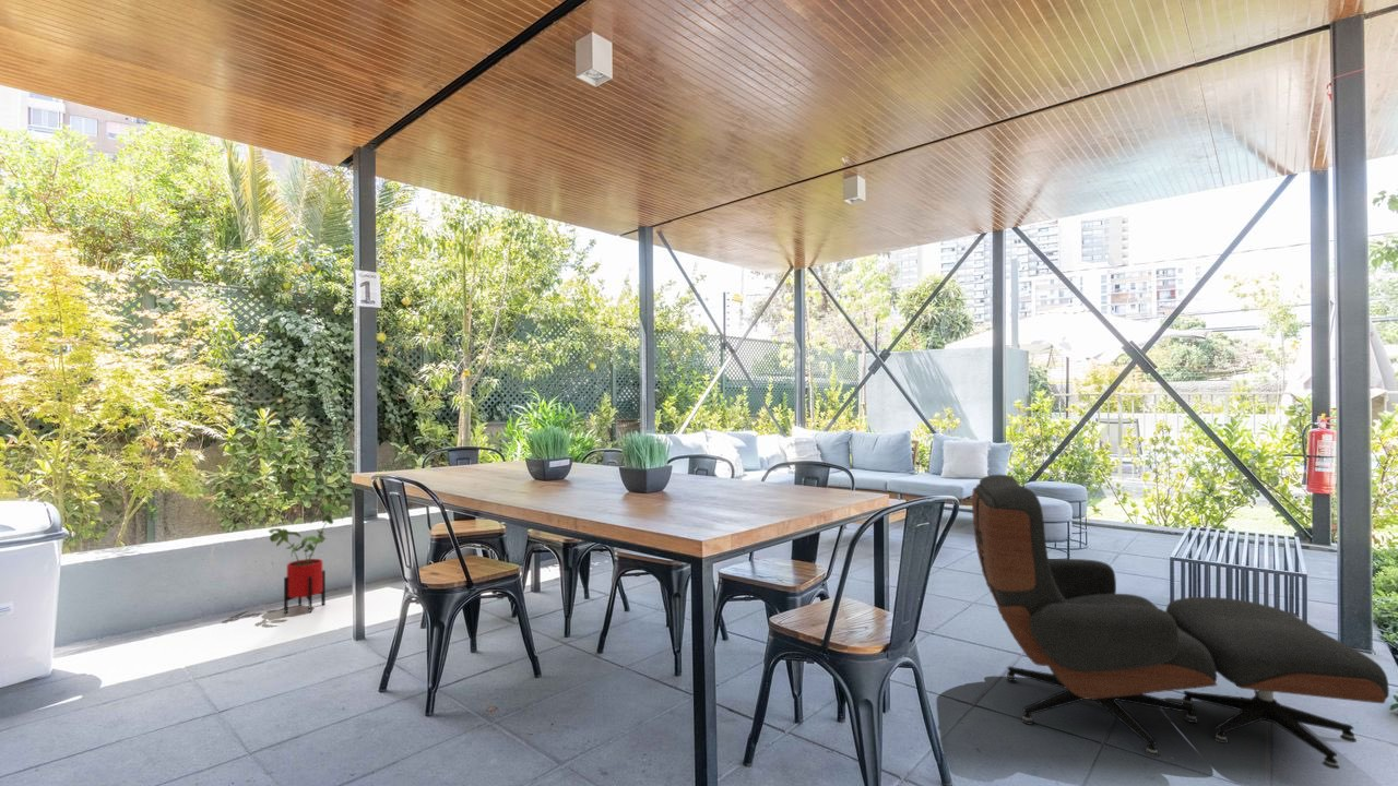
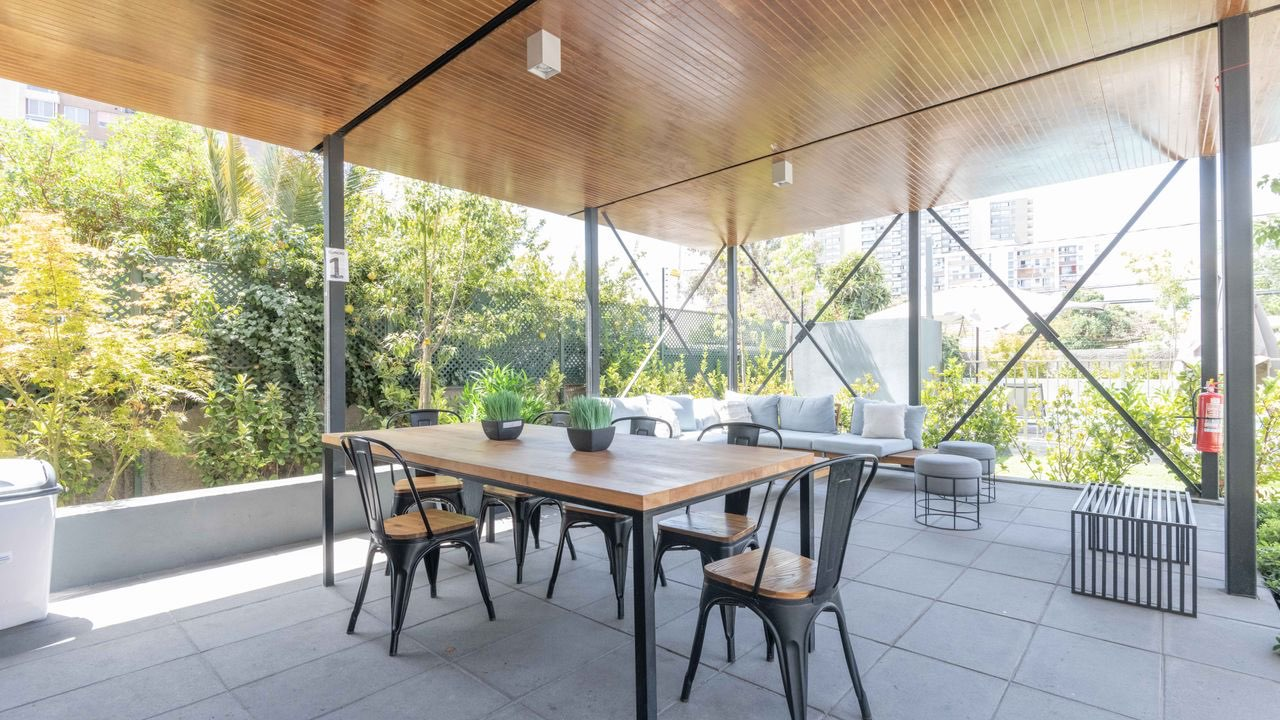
- lounge chair (1149, 600)
- house plant (310, 556)
